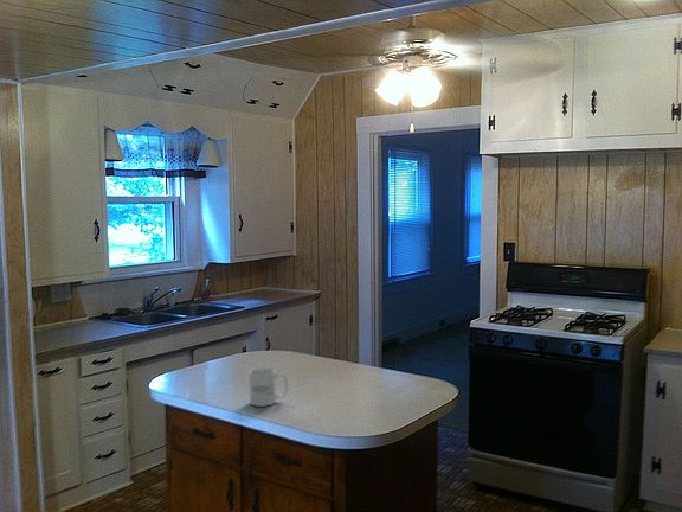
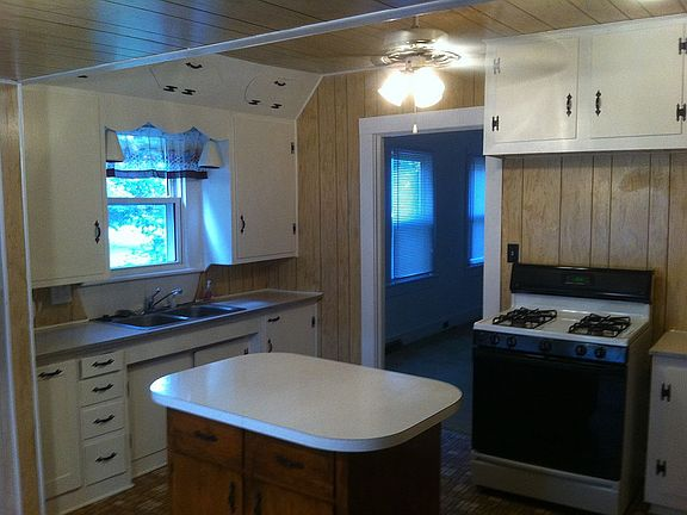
- mug (266, 385)
